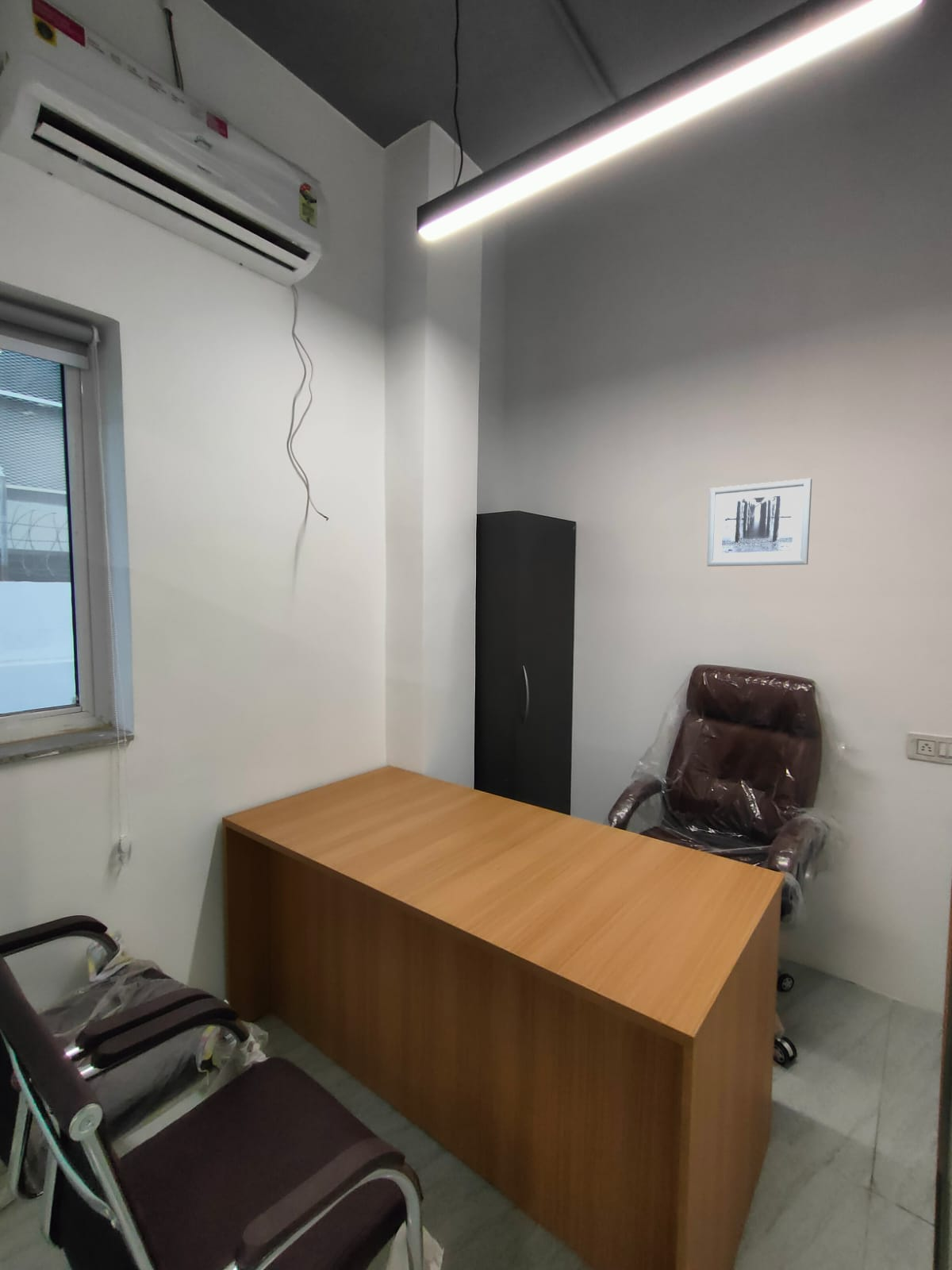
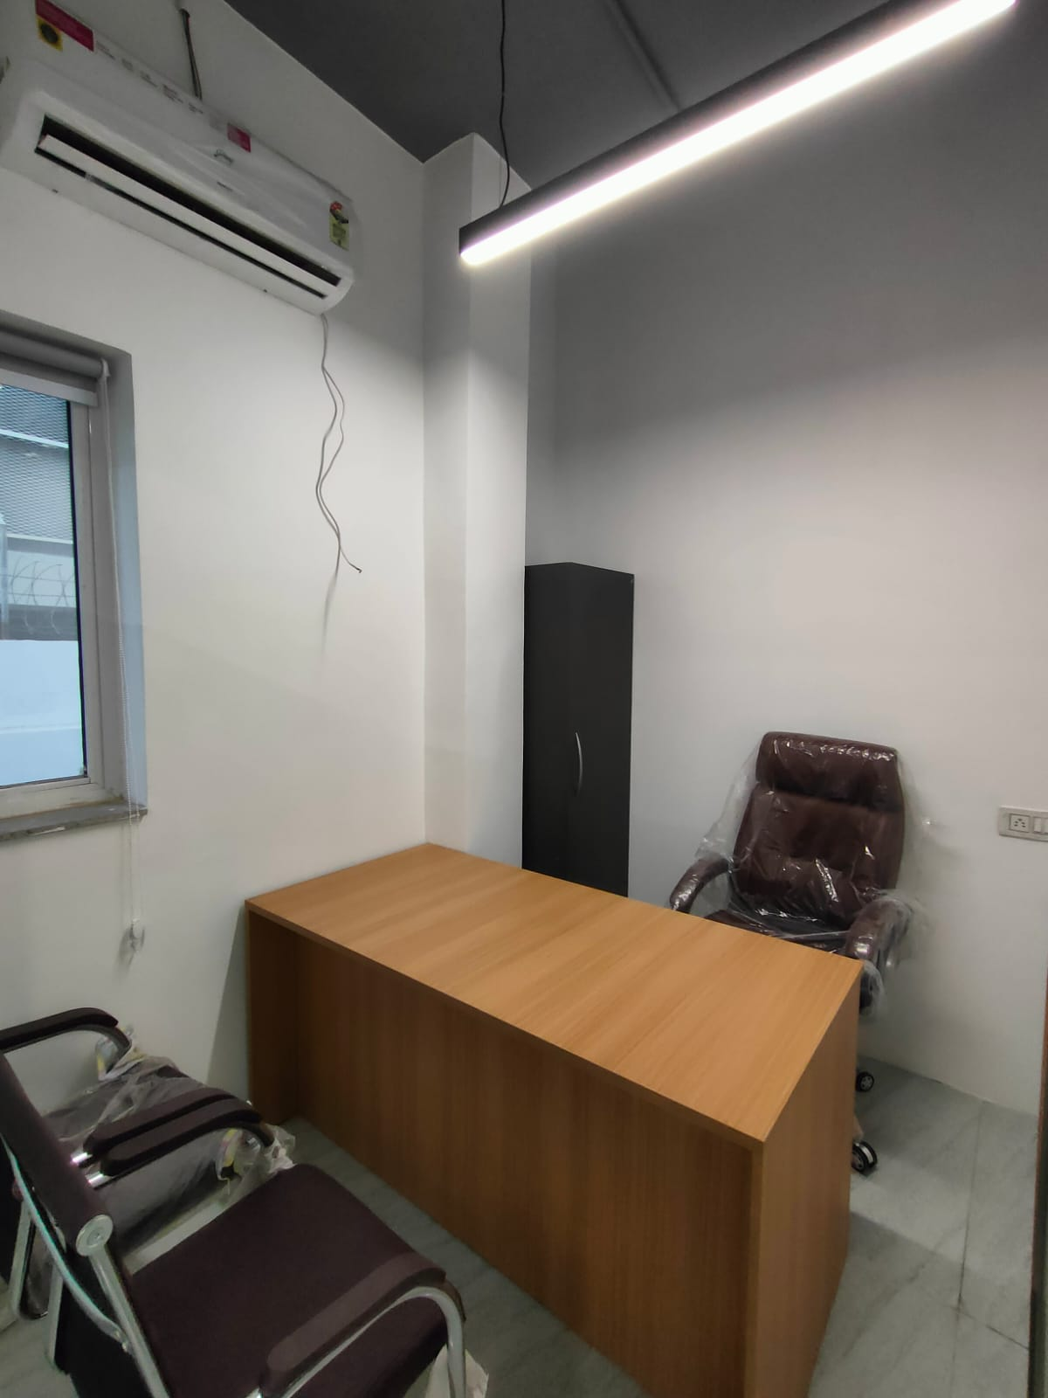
- wall art (756, 525)
